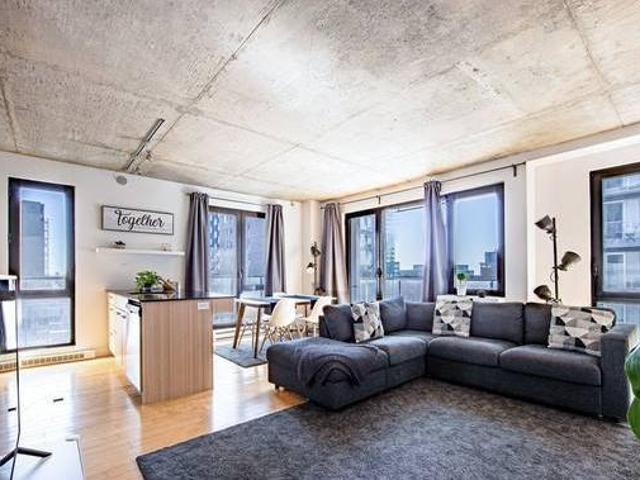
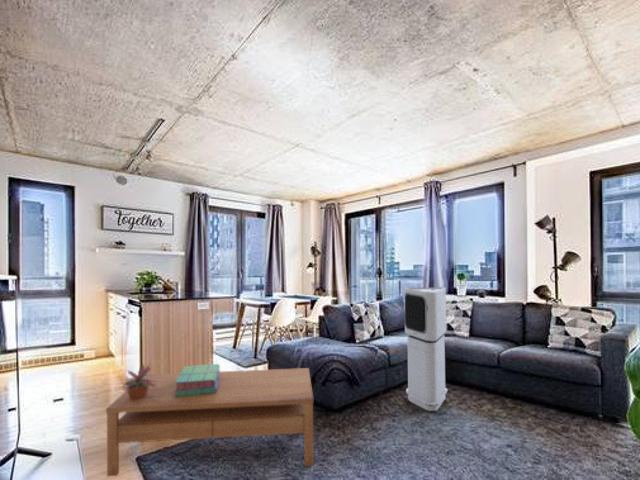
+ air purifier (430, 345)
+ coffee table (221, 416)
+ stack of books (199, 378)
+ potted plant (138, 379)
